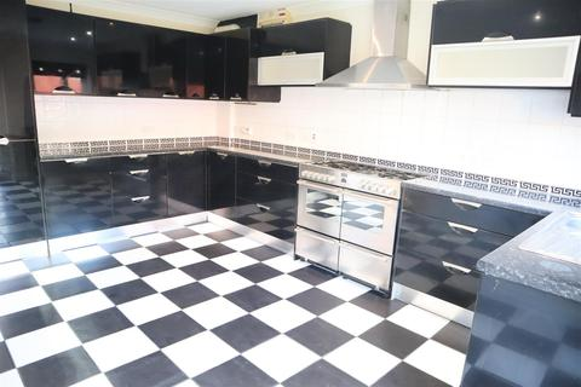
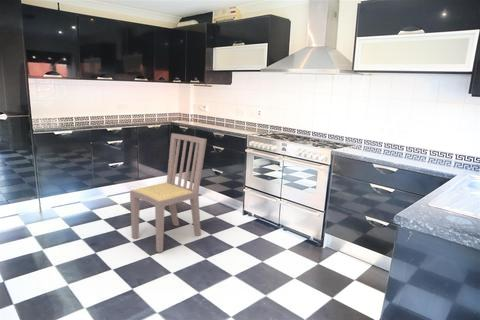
+ dining chair (168, 188)
